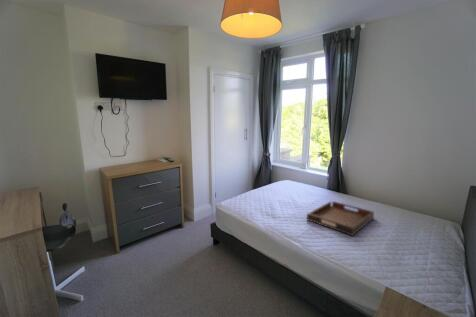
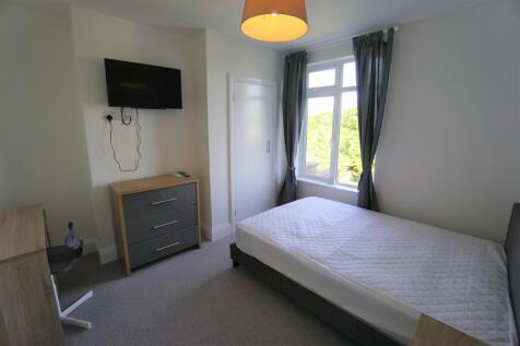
- serving tray (340, 215)
